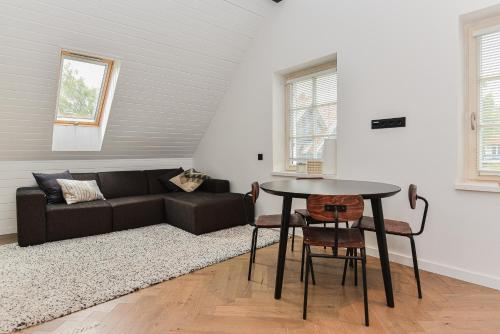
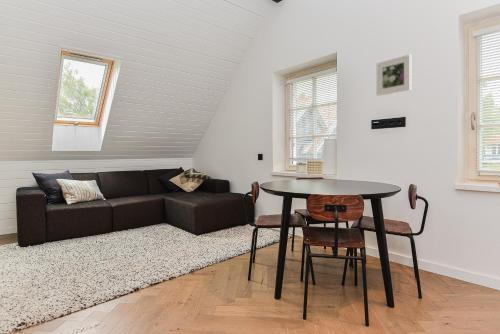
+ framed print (393, 76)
